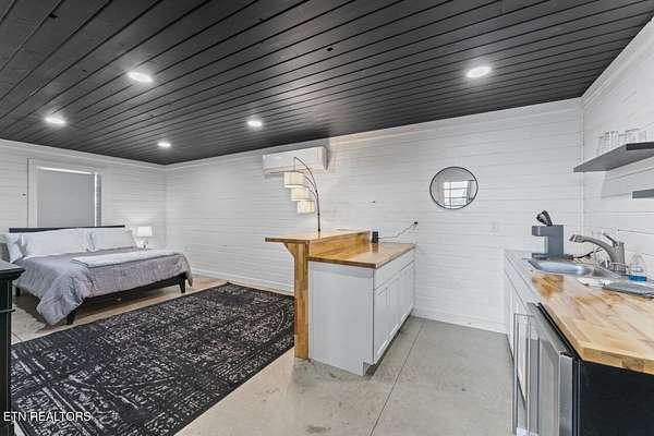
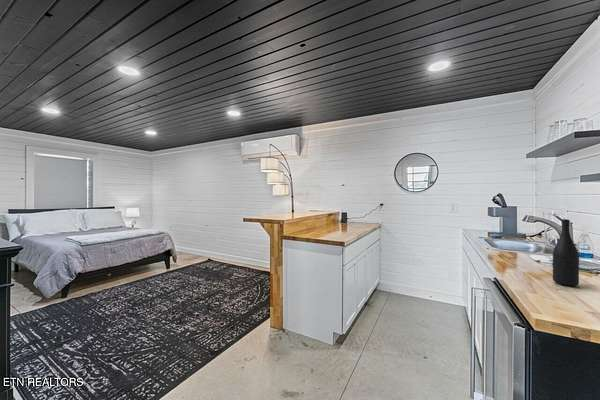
+ wine bottle (565, 251)
